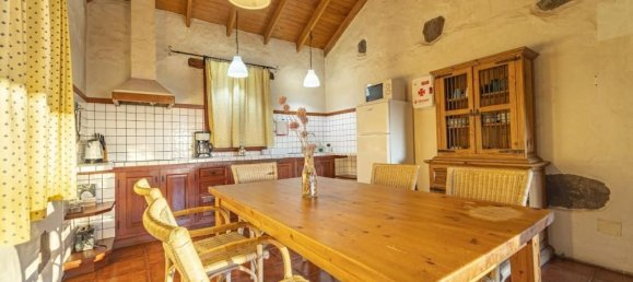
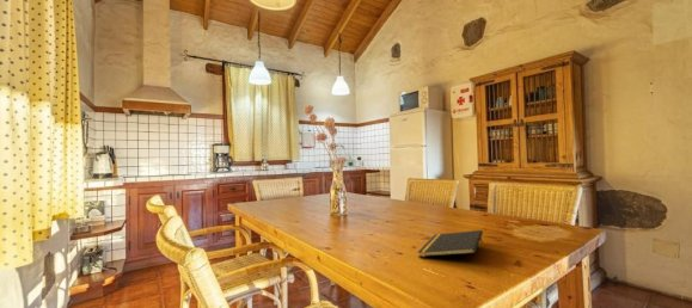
+ notepad (452, 242)
